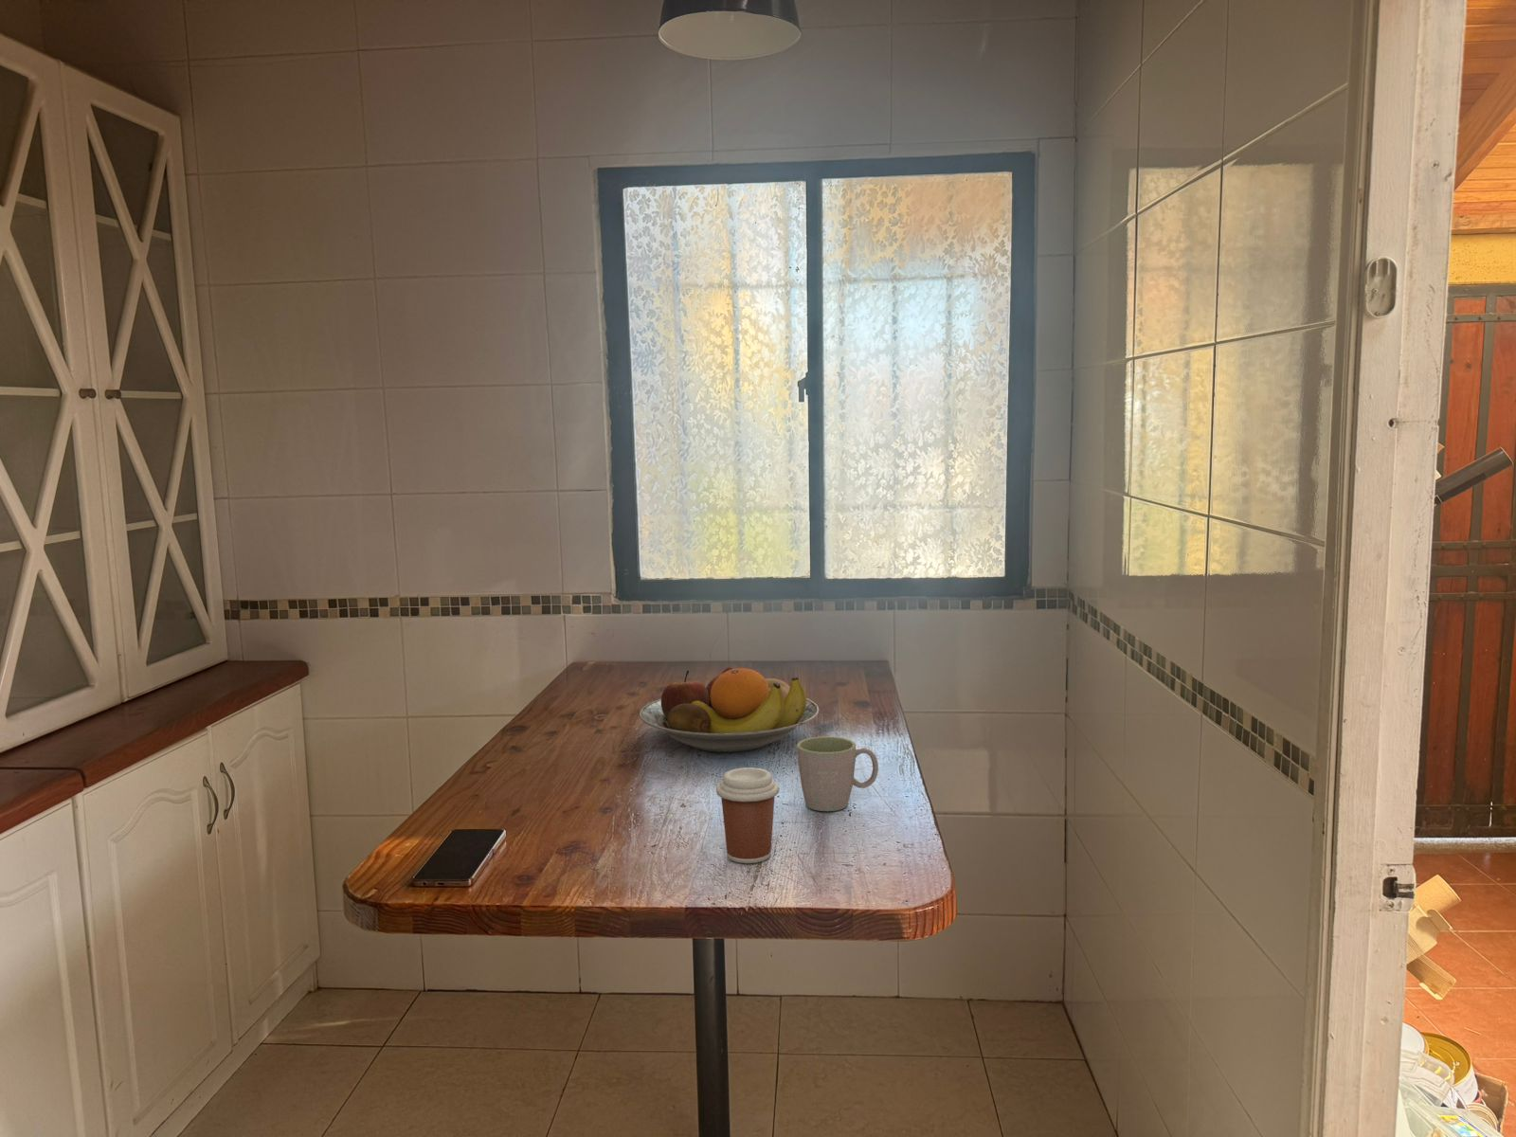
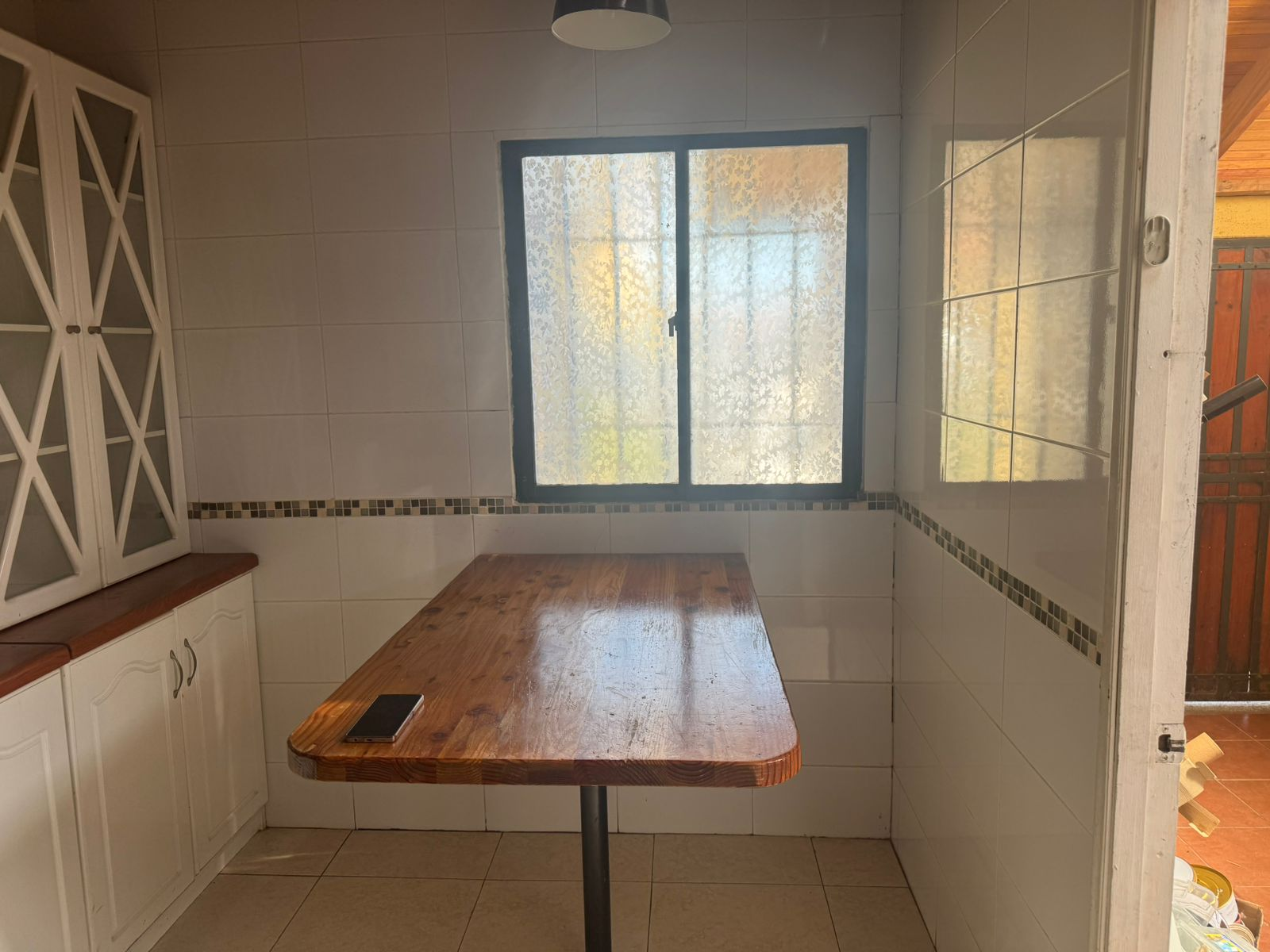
- coffee cup (747, 815)
- mug (838, 773)
- fruit bowl (728, 702)
